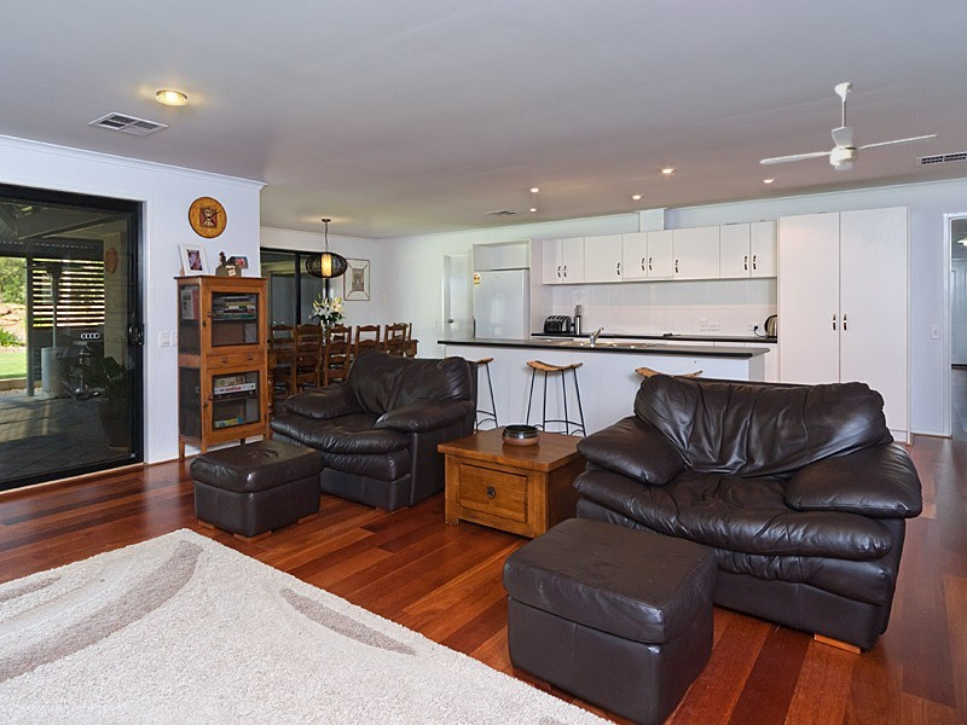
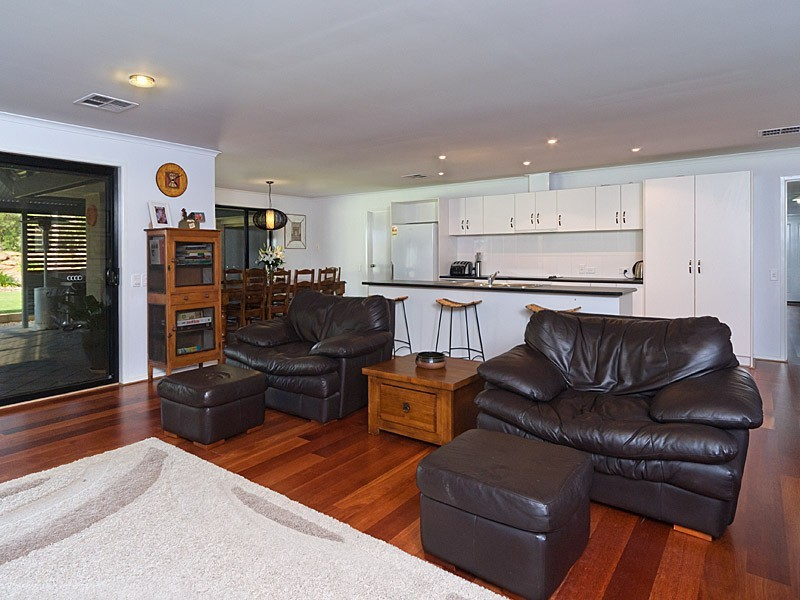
- ceiling fan (844, 124)
